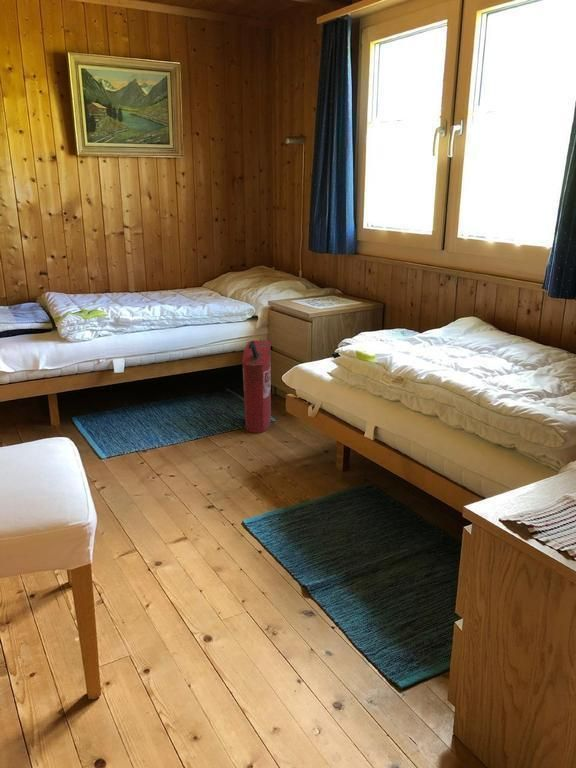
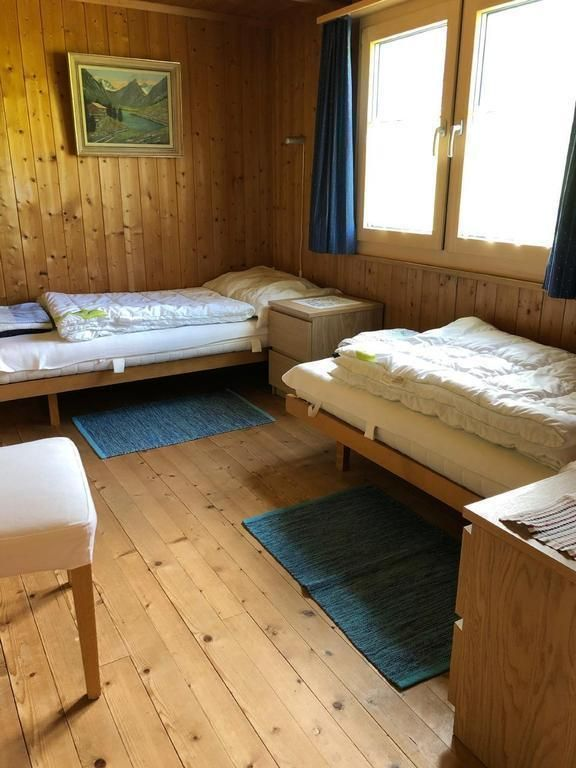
- fire extinguisher (257, 380)
